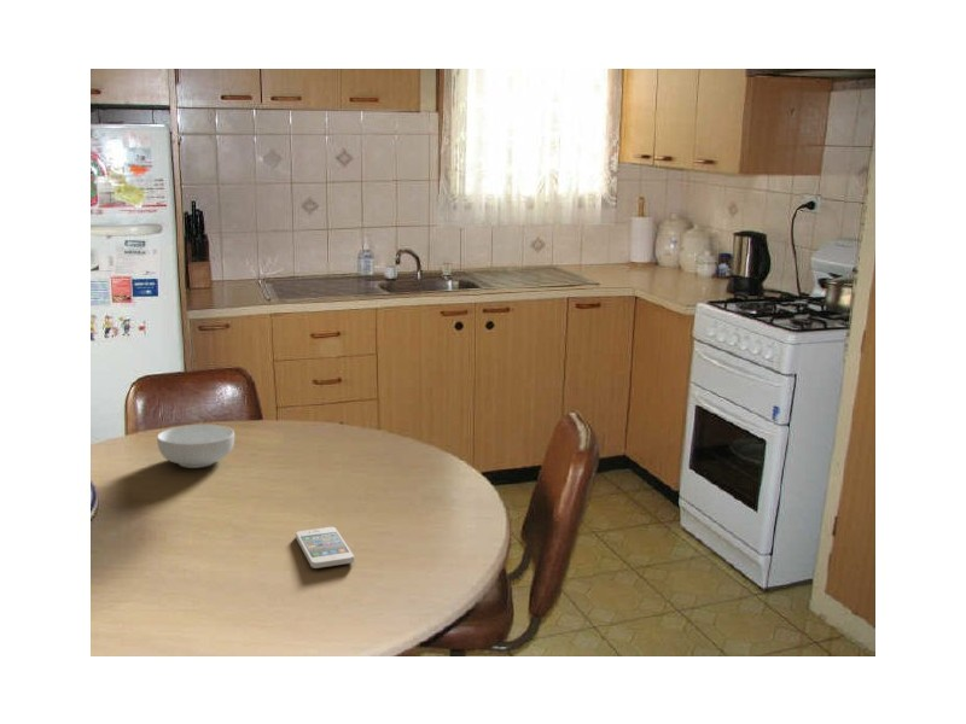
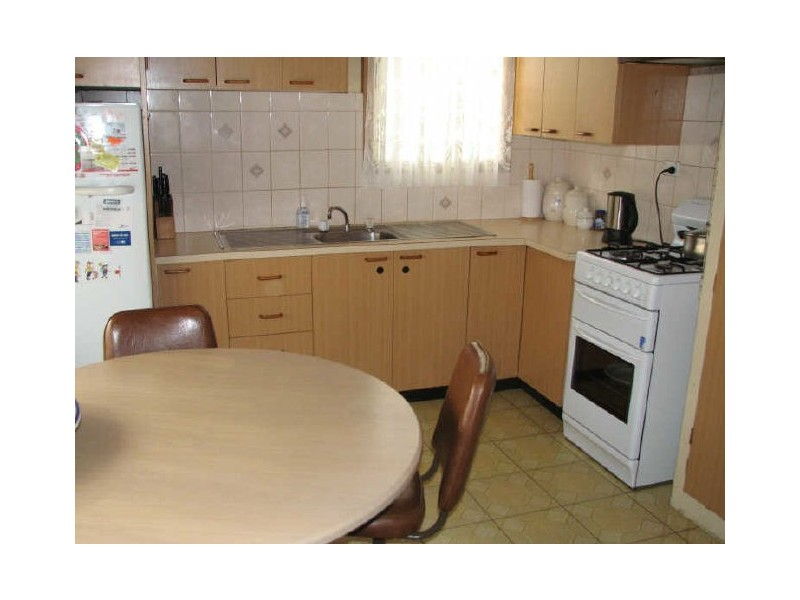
- smartphone (324, 545)
- cereal bowl (196, 448)
